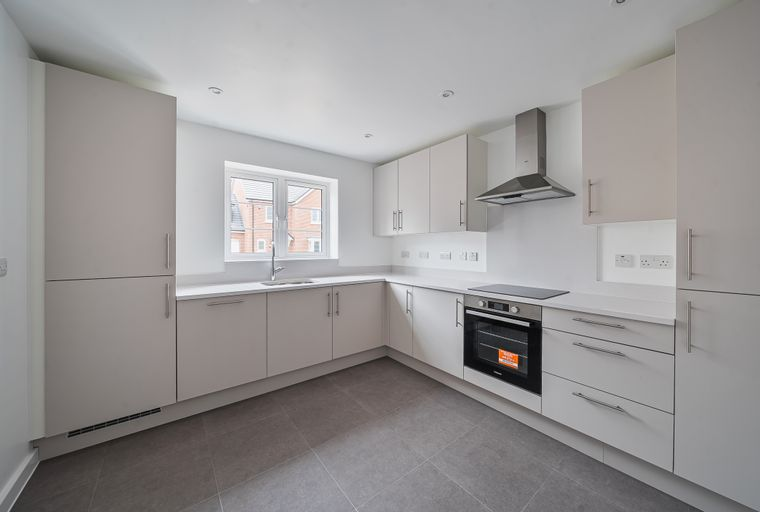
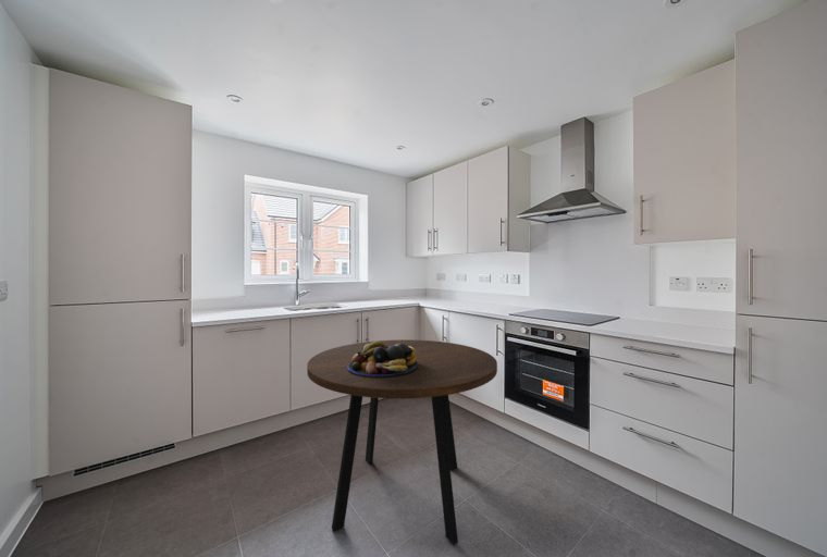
+ fruit bowl (382, 352)
+ dining table (375, 424)
